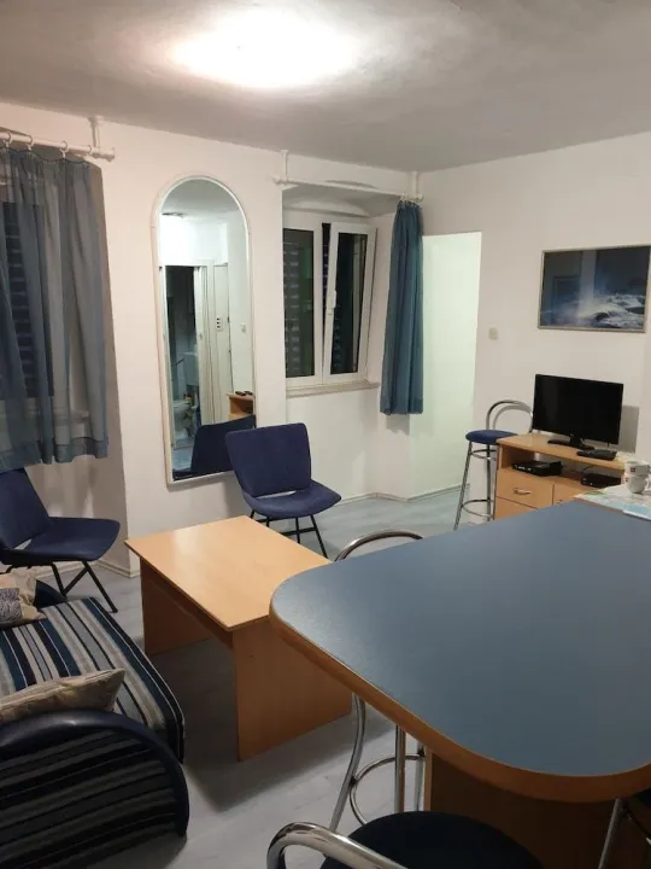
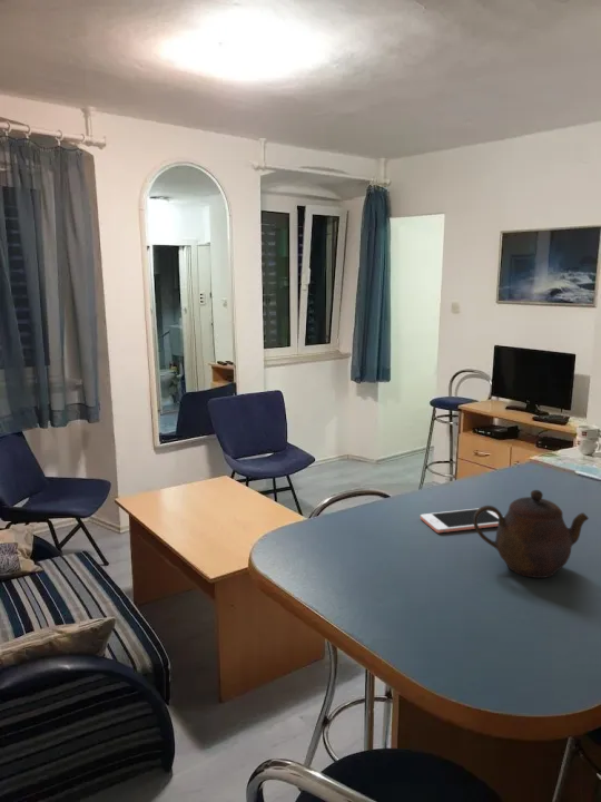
+ teapot (529, 528)
+ cell phone (464, 519)
